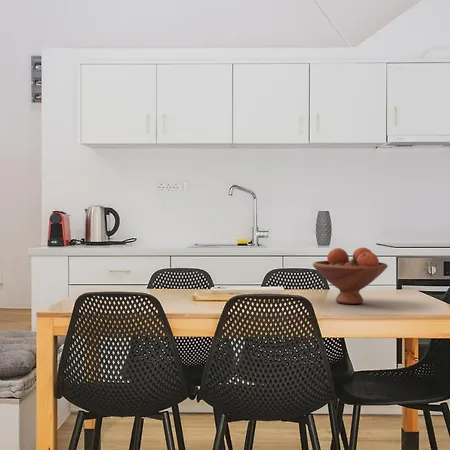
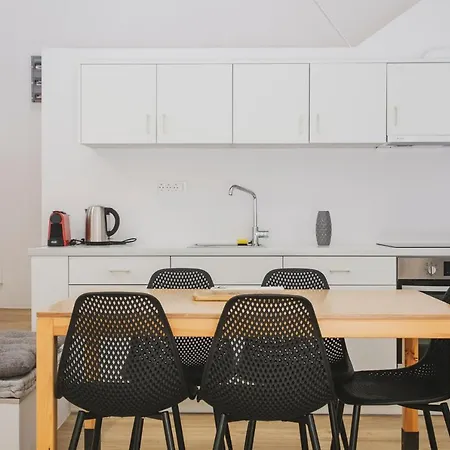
- fruit bowl (349, 275)
